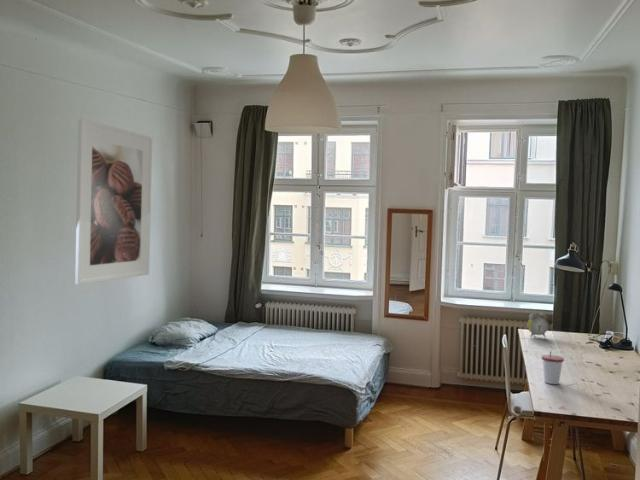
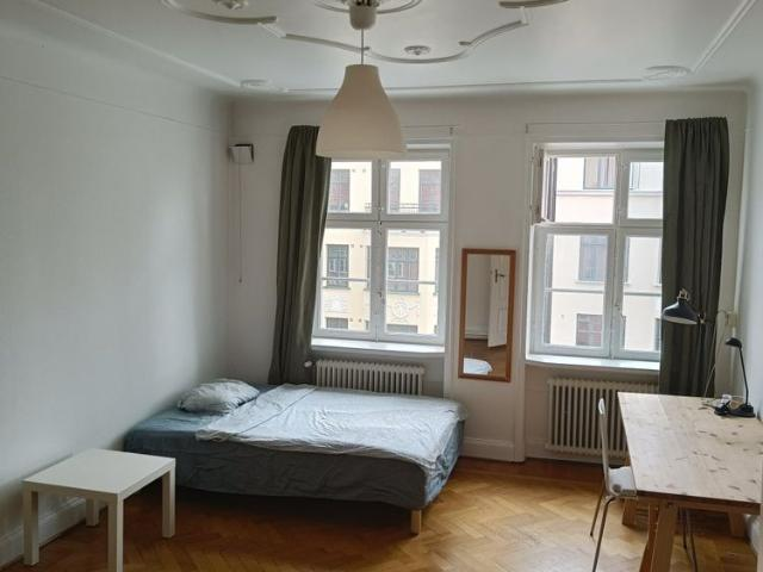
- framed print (117, 204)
- cup (552, 366)
- alarm clock (537, 324)
